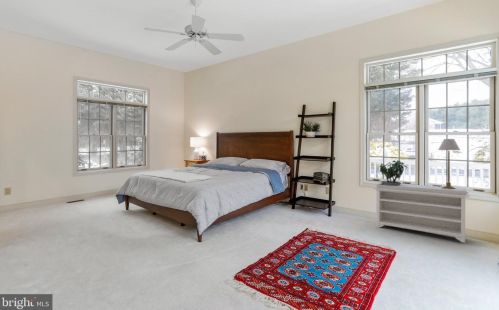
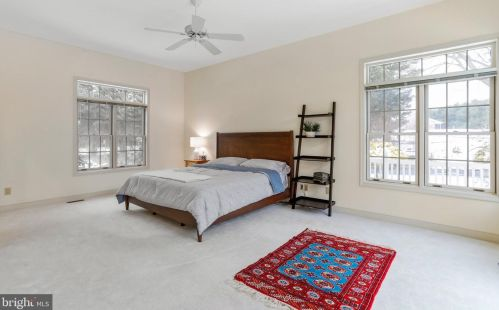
- table lamp (448, 163)
- potted plant (392, 171)
- bench (418, 208)
